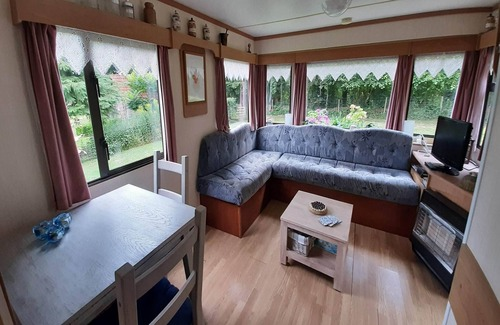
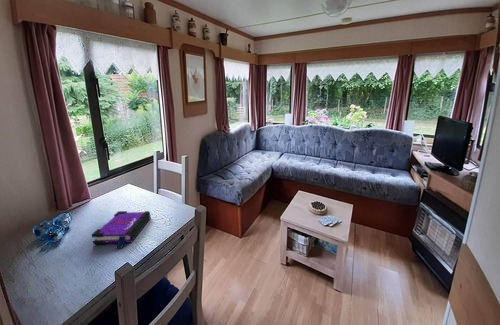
+ board game (122, 227)
